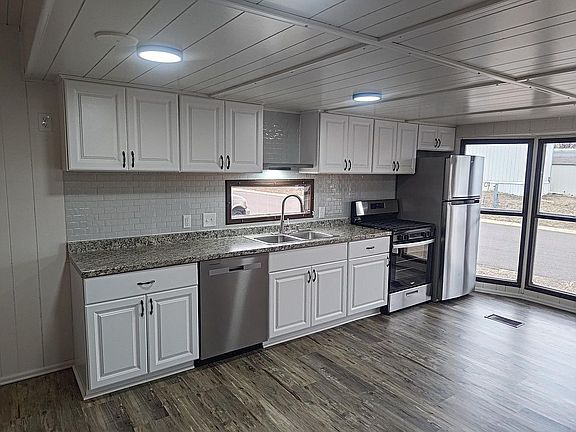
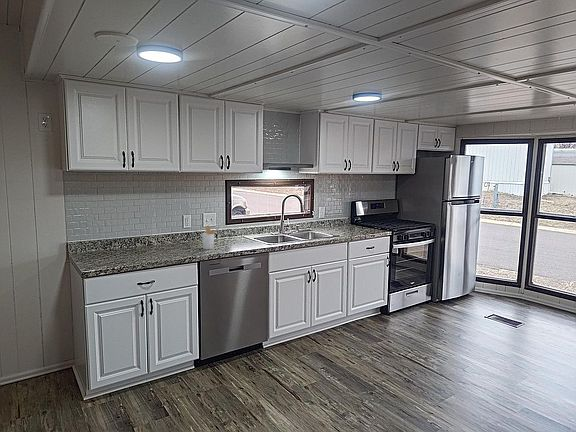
+ utensil holder (211, 237)
